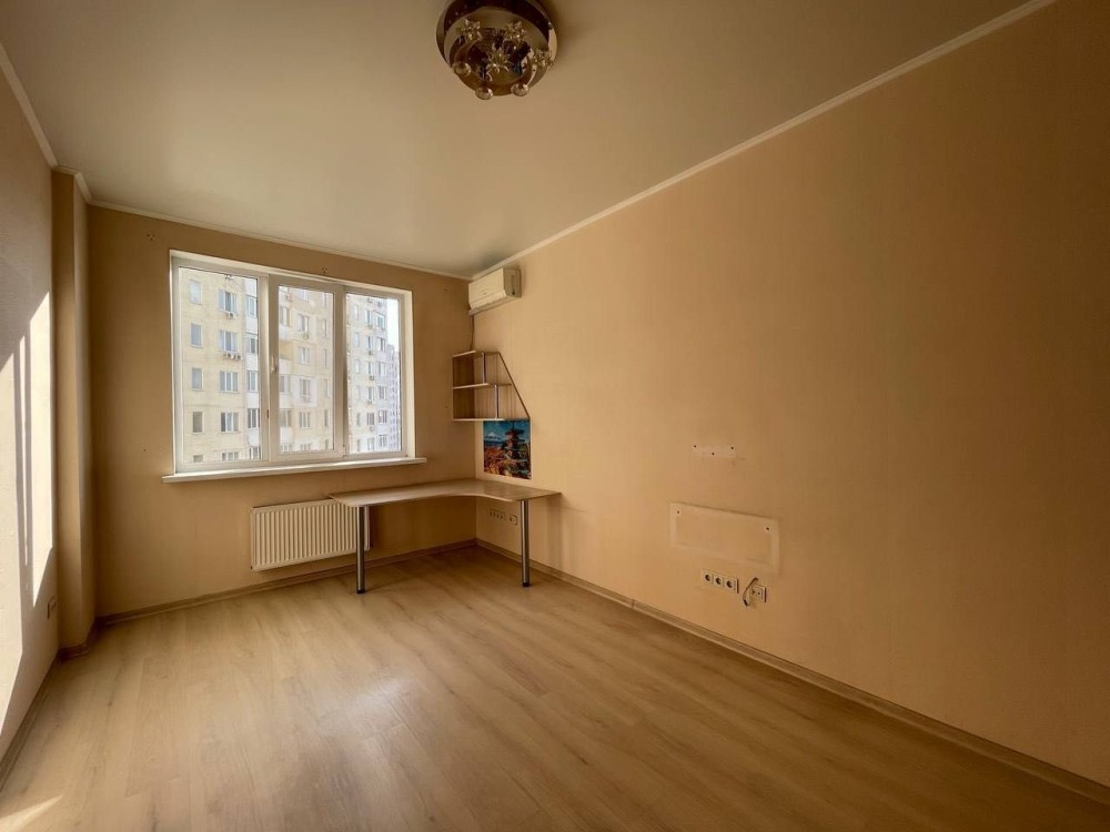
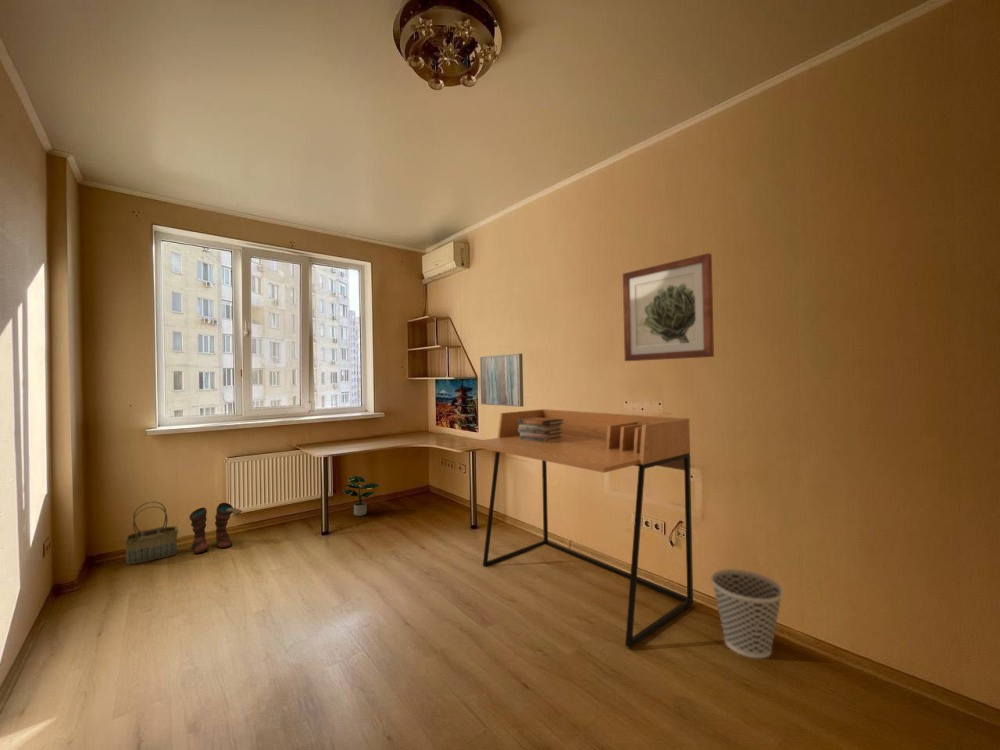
+ wall art (664, 311)
+ book stack (540, 429)
+ potted plant (361, 495)
+ basket (151, 530)
+ wall art (500, 380)
+ desk (546, 501)
+ wastebasket (746, 614)
+ boots (216, 525)
